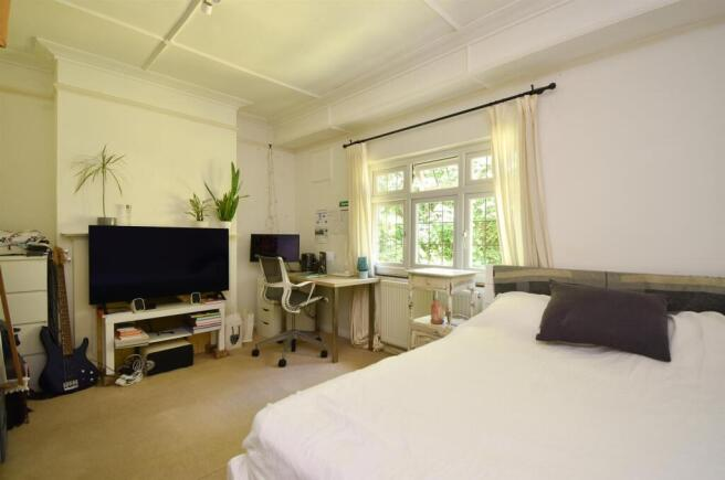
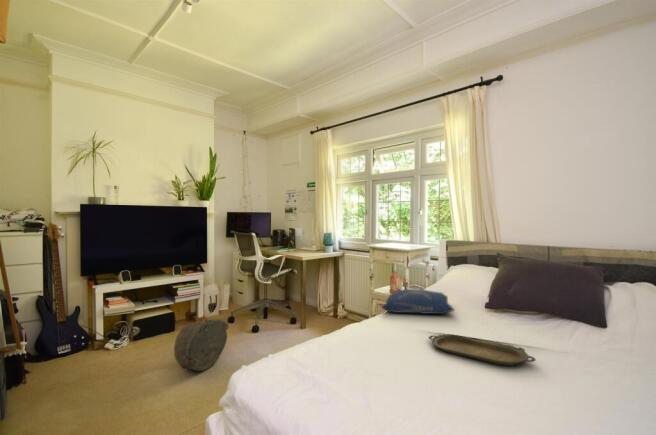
+ bag (200, 341)
+ serving tray (476, 349)
+ cushion (418, 300)
